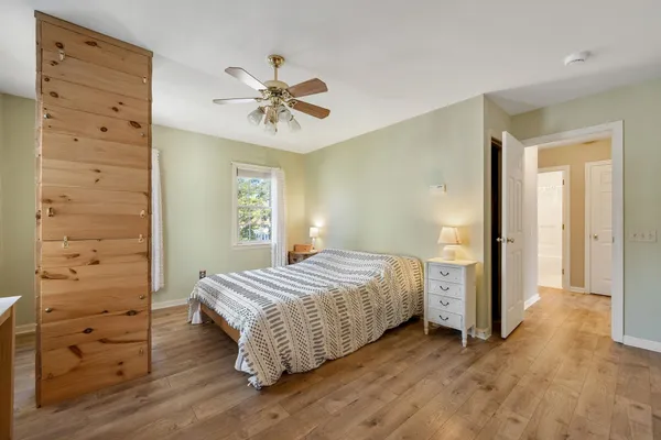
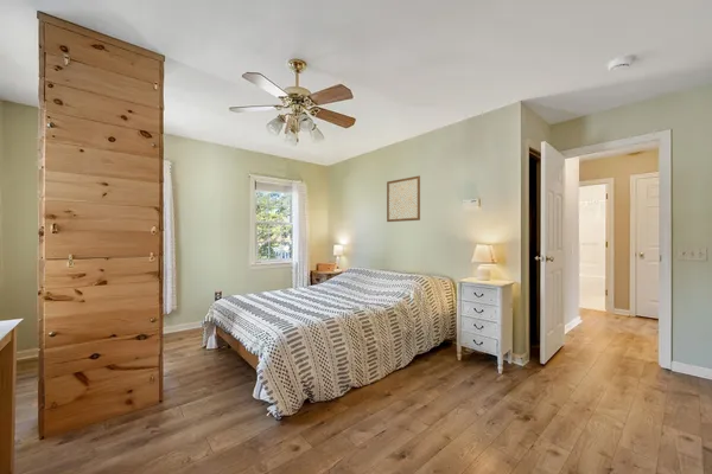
+ wall art (403, 198)
